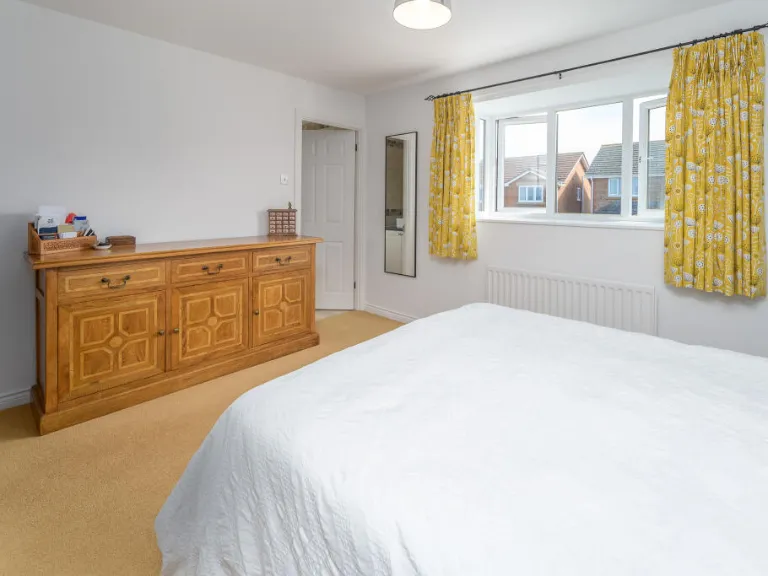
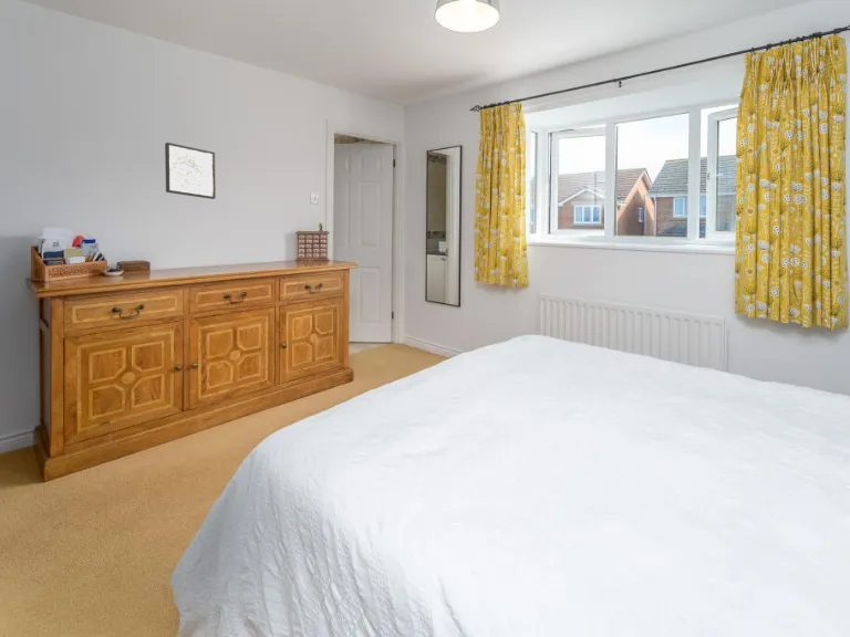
+ wall art (190, 171)
